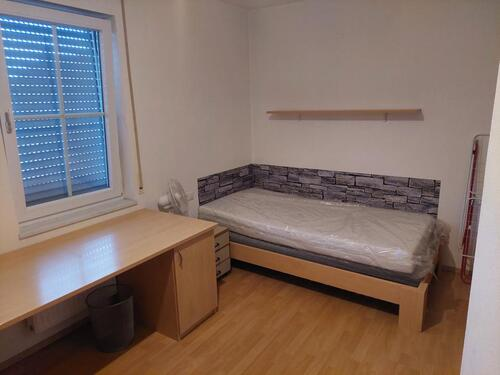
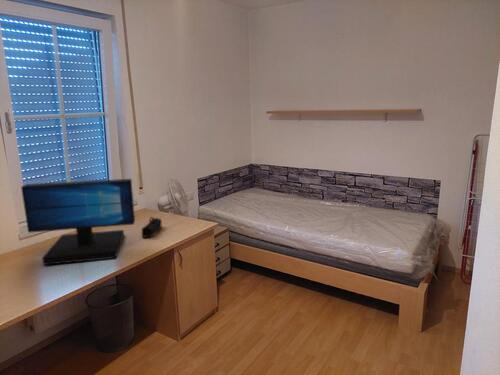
+ monitor (83, 216)
+ pencil case (151, 224)
